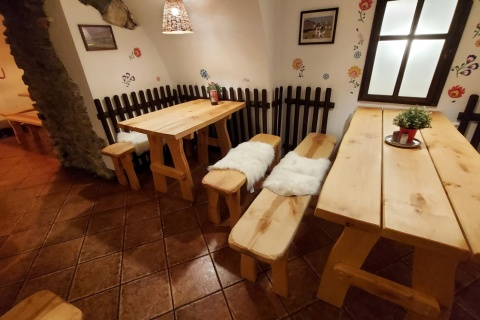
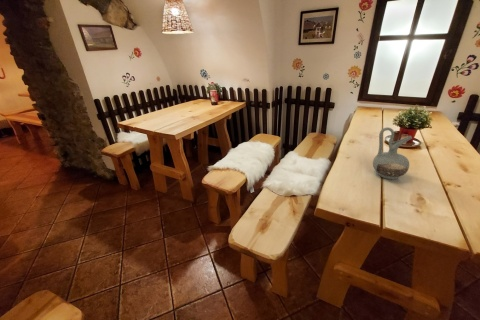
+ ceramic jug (393, 152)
